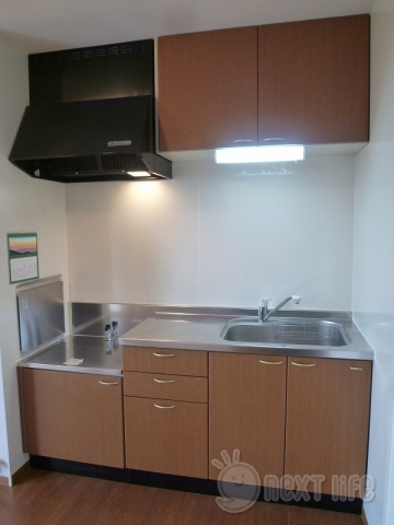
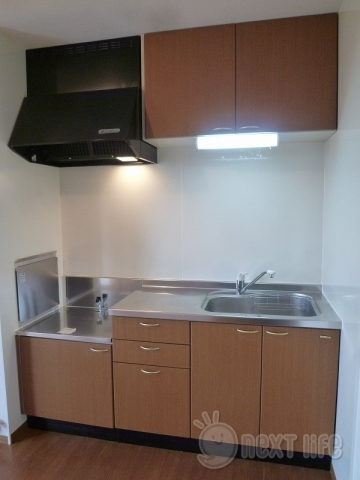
- calendar (23, 256)
